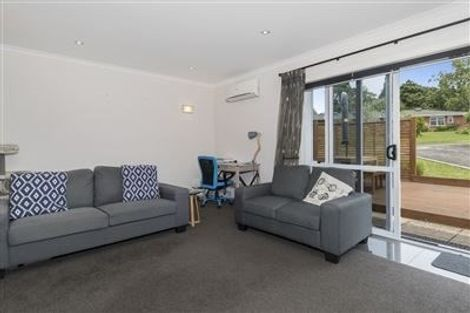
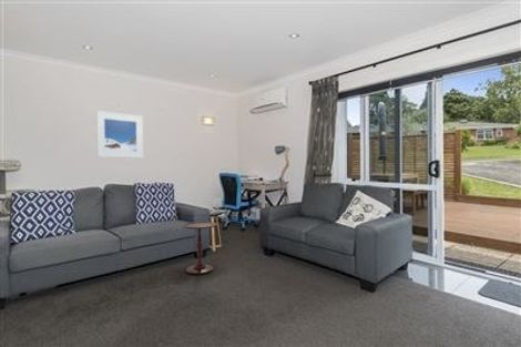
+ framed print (121, 135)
+ side table (200, 246)
